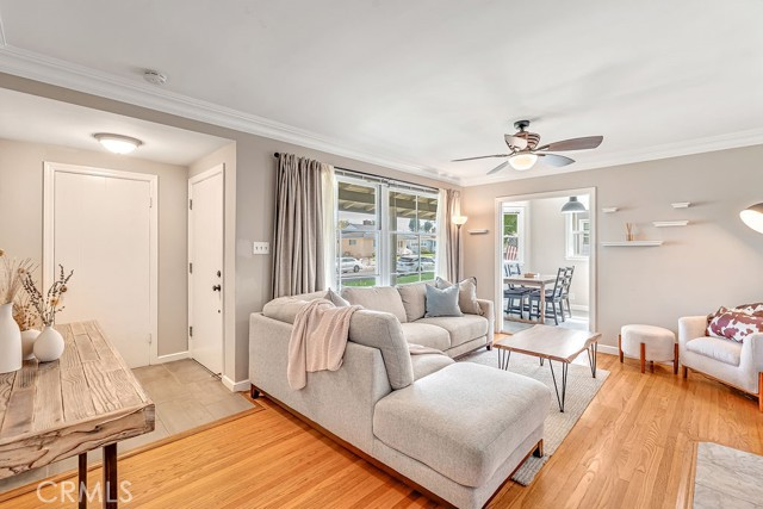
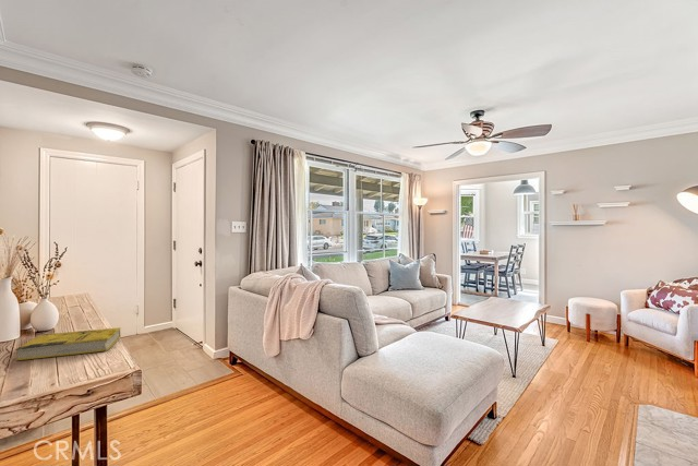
+ book (73, 340)
